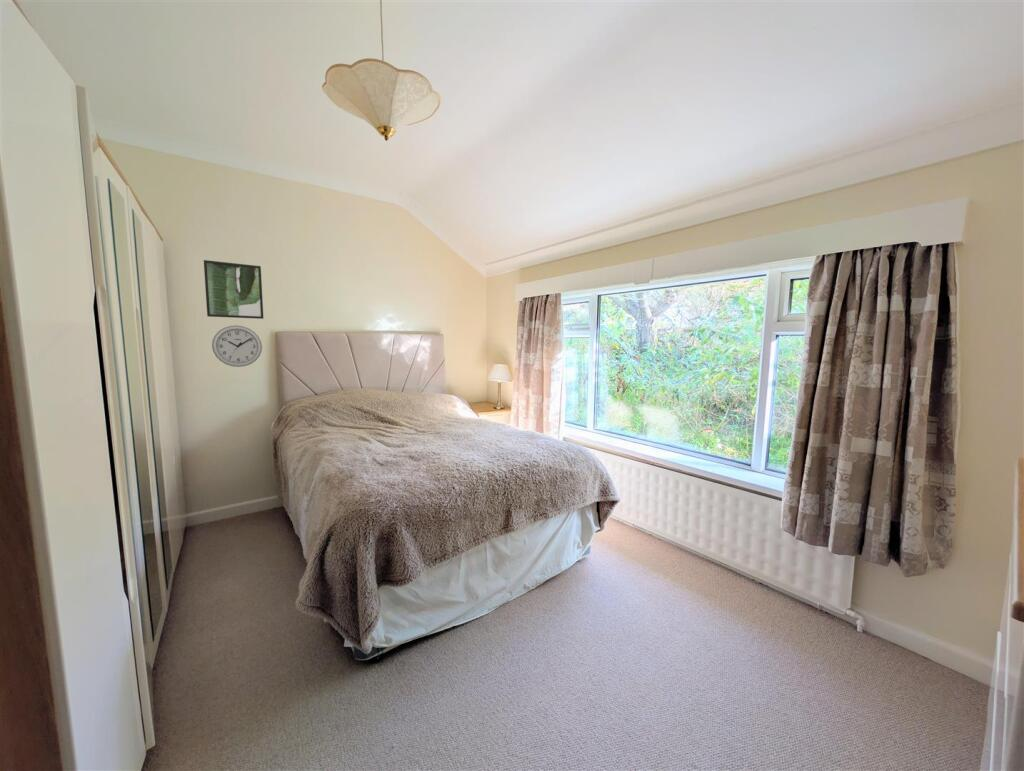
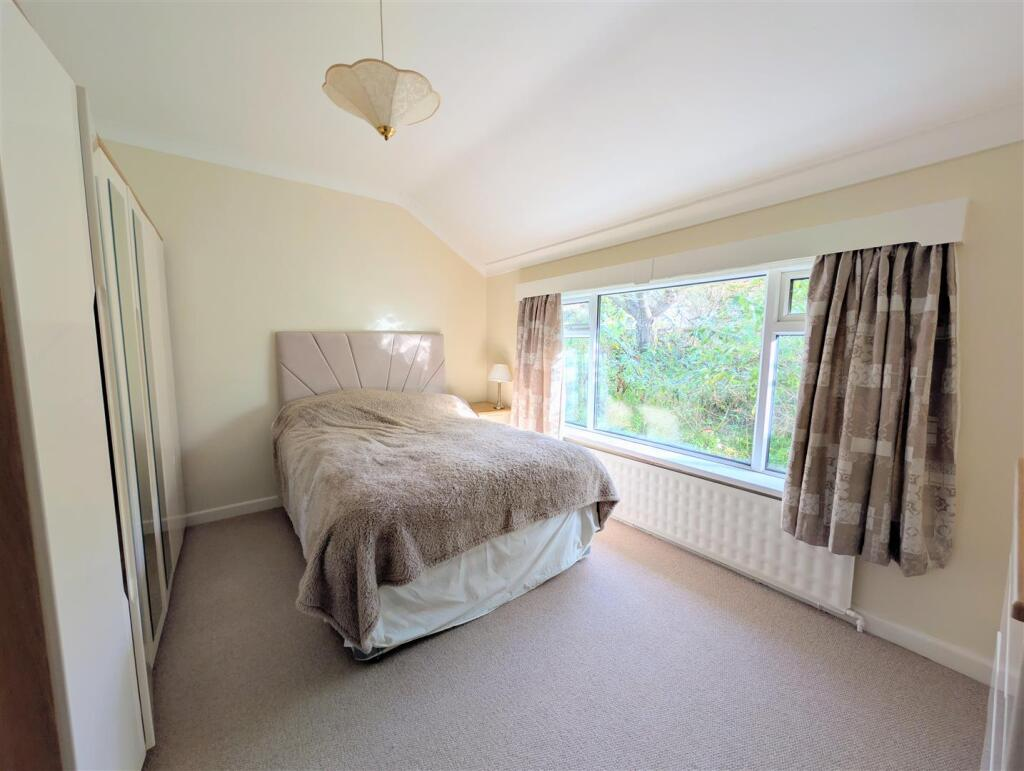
- wall clock (237, 346)
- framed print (234, 290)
